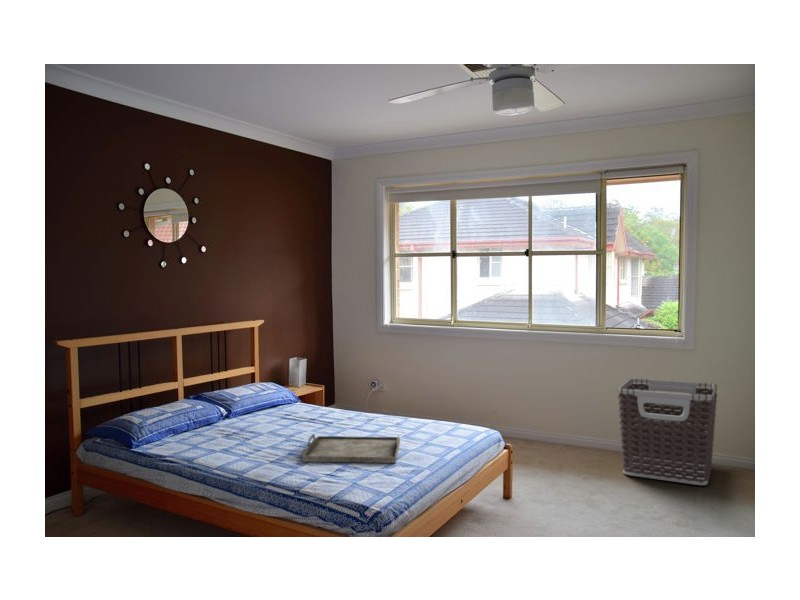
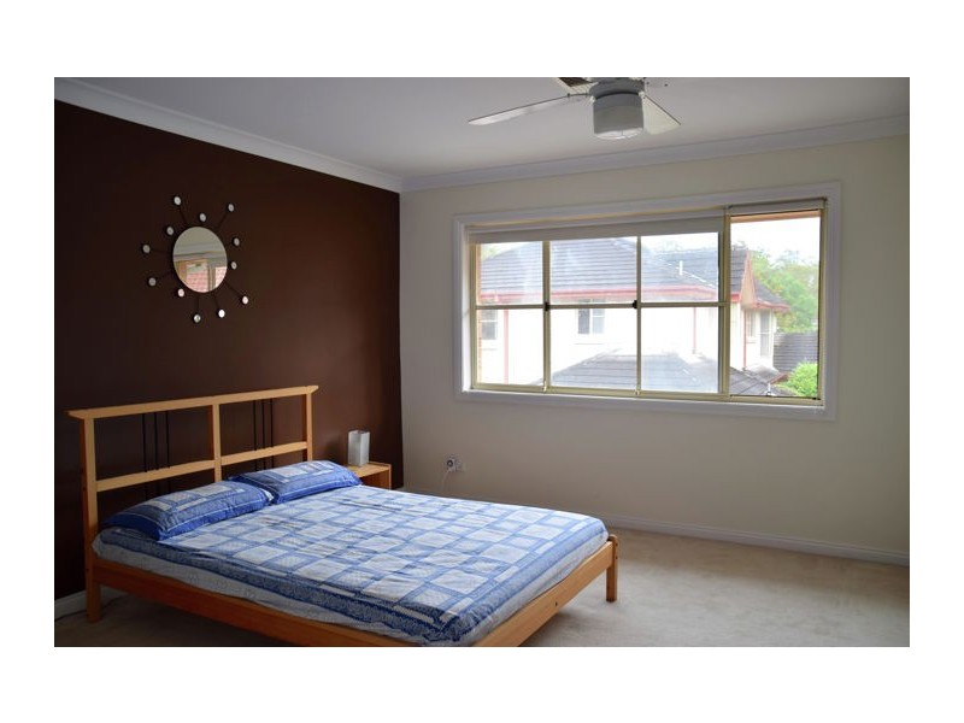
- clothes hamper (667, 428)
- serving tray (354, 443)
